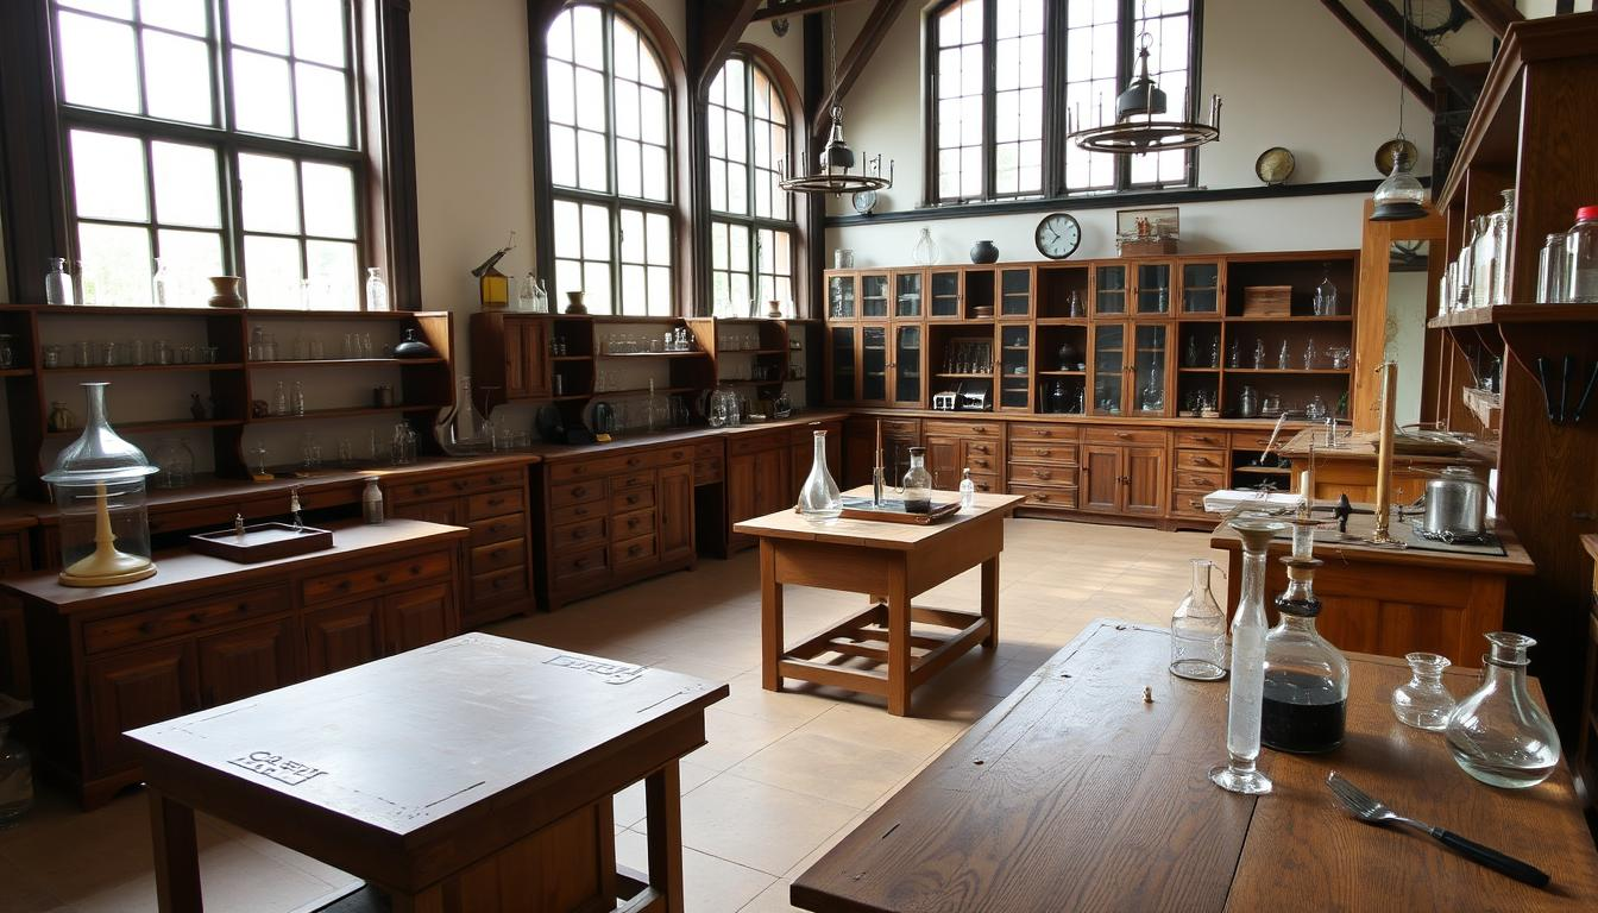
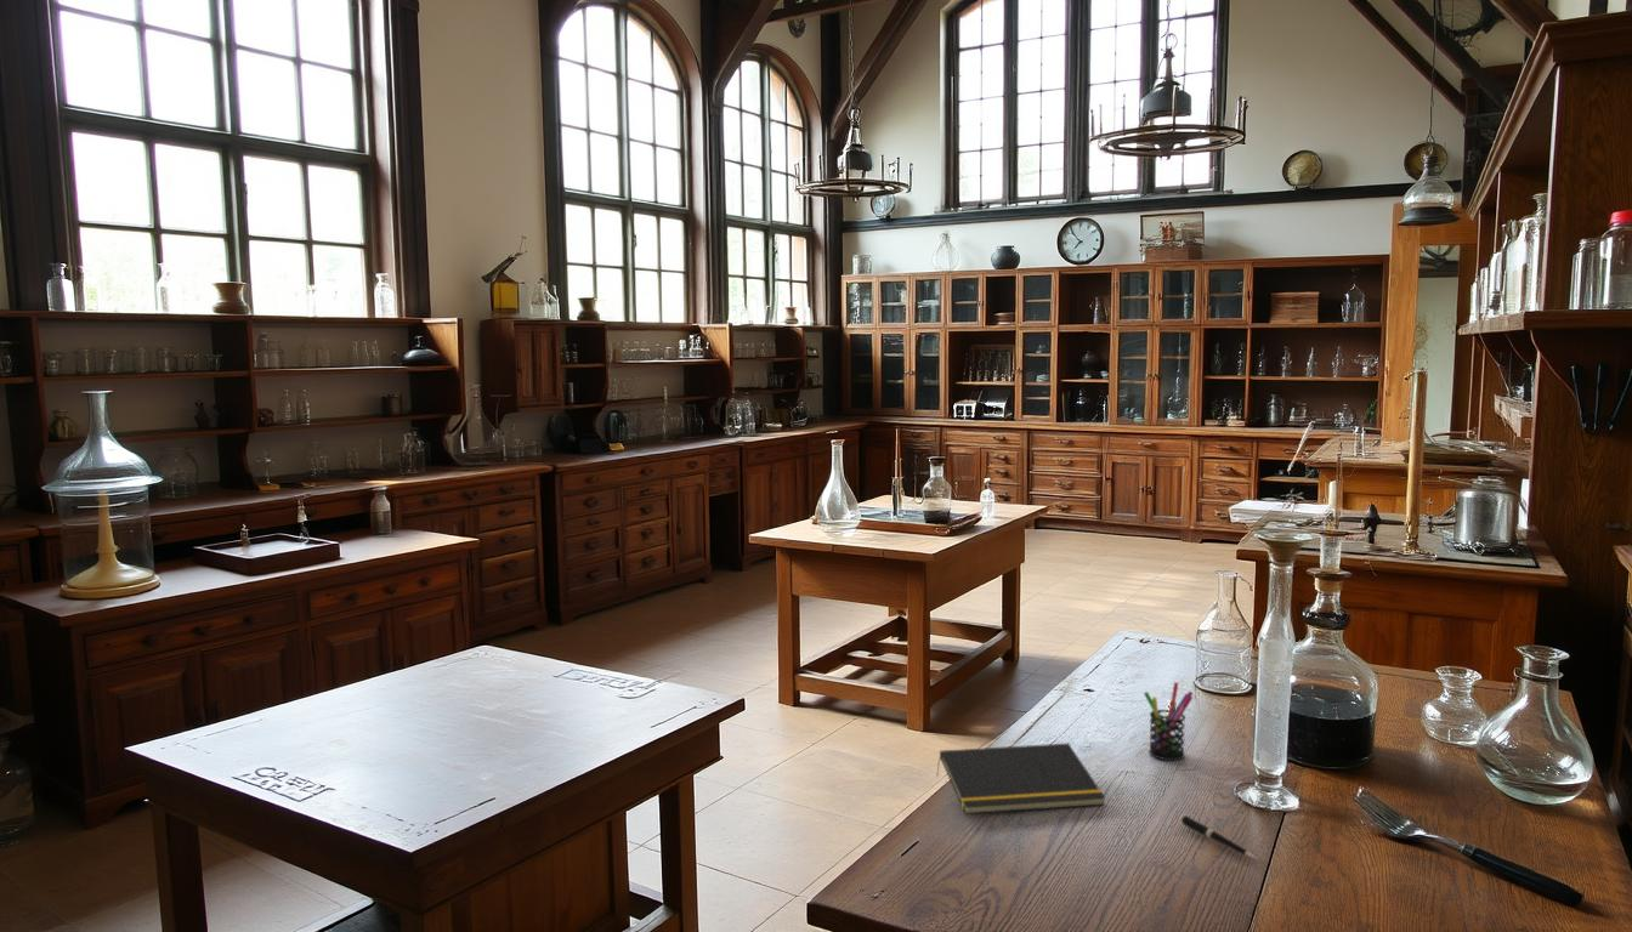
+ pen (1218, 836)
+ pen holder (1164, 717)
+ notepad (1019, 777)
